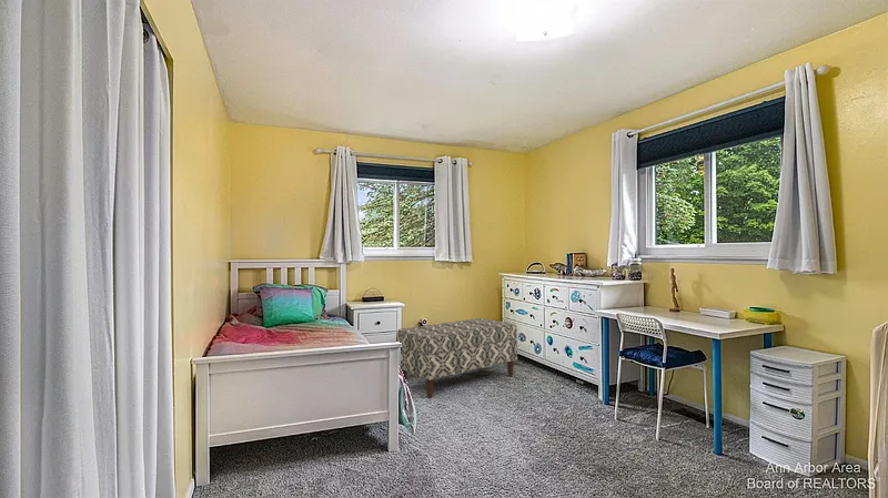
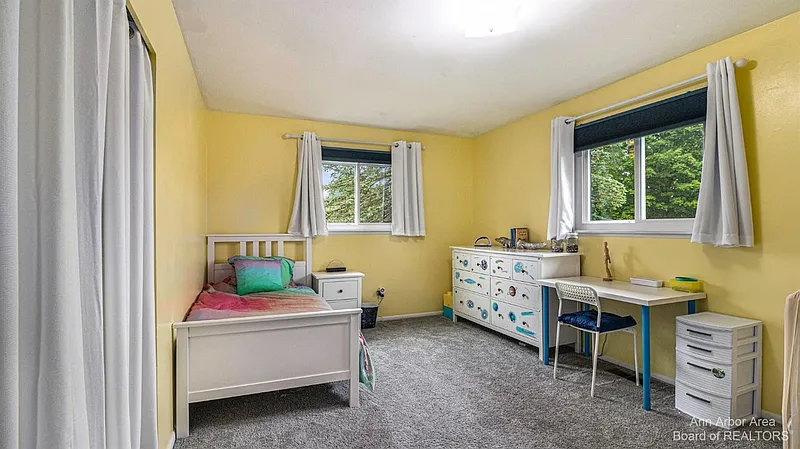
- bench (458, 353)
